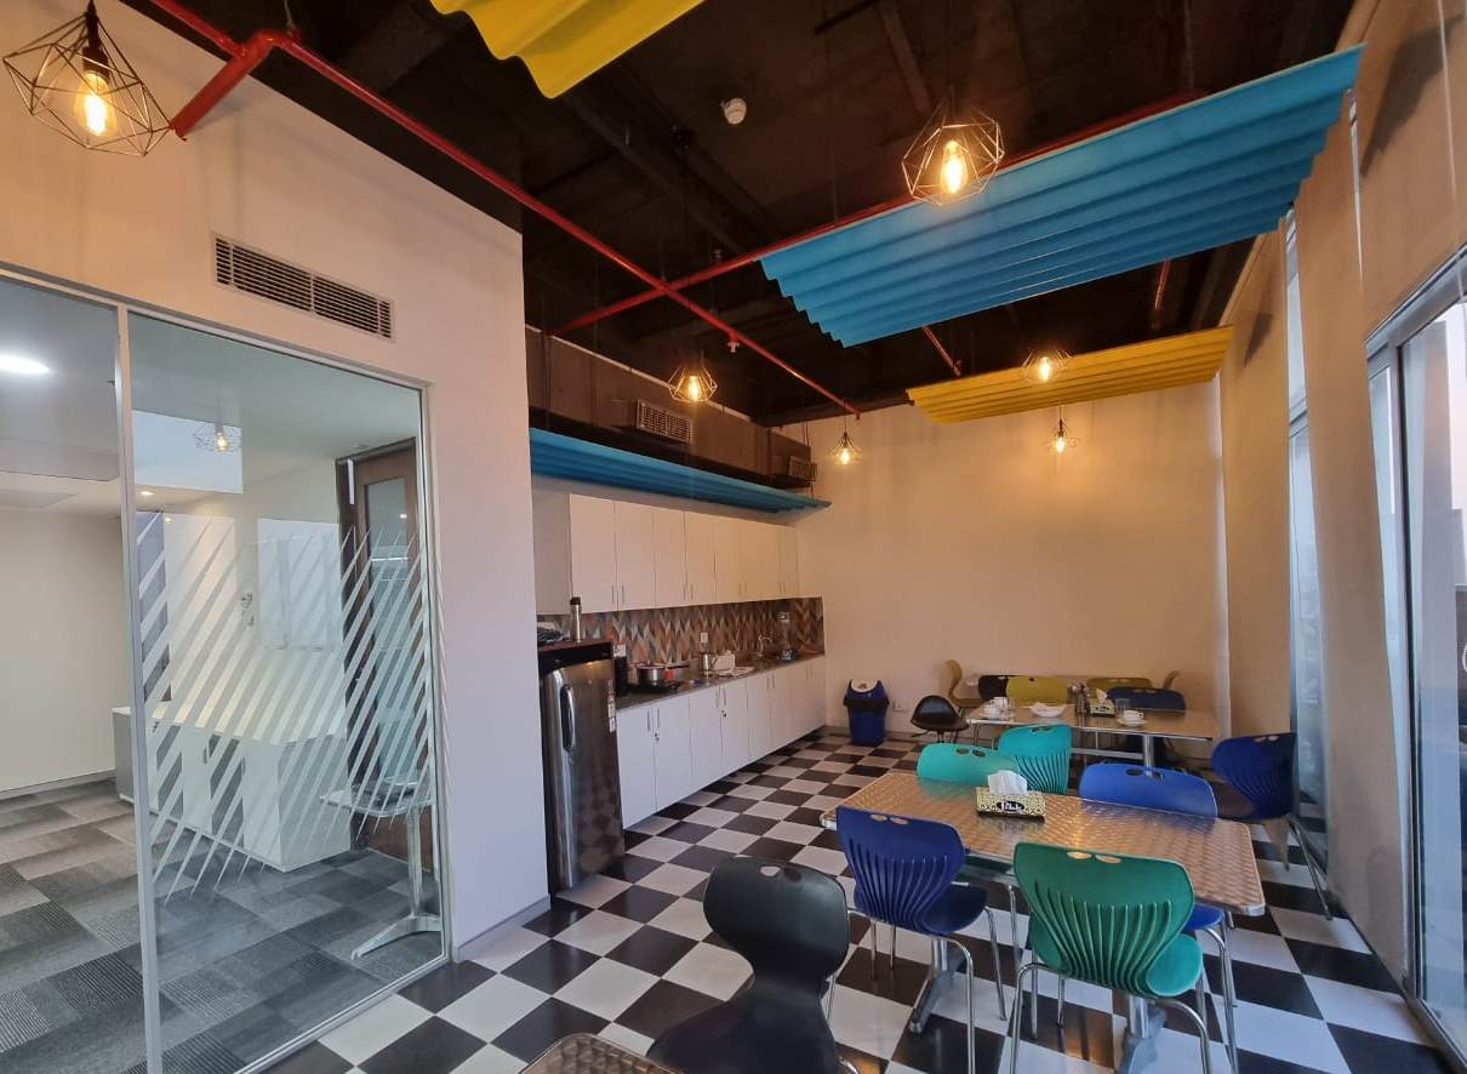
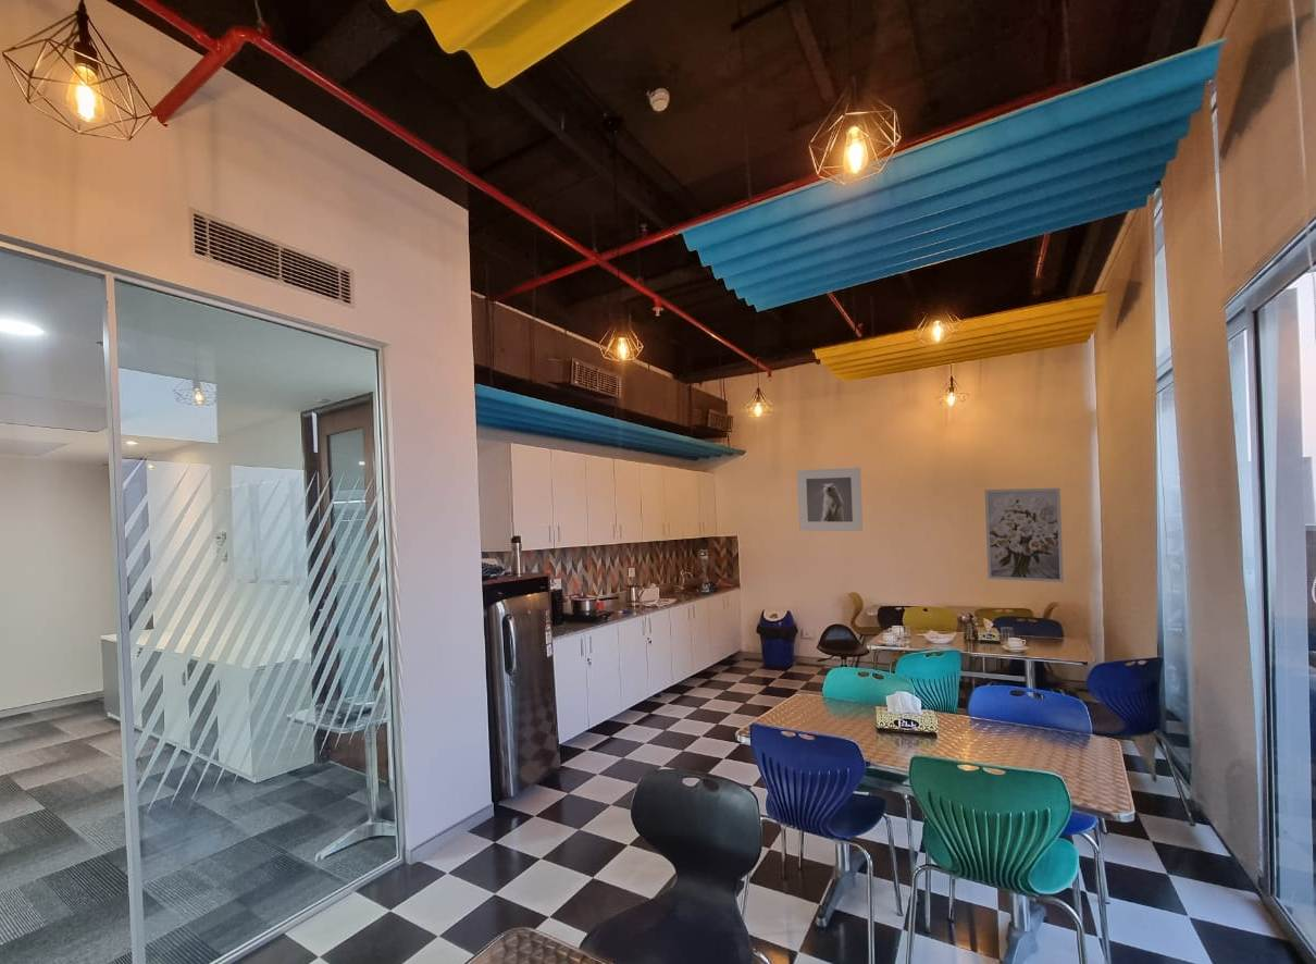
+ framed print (829, 499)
+ wall art (1022, 534)
